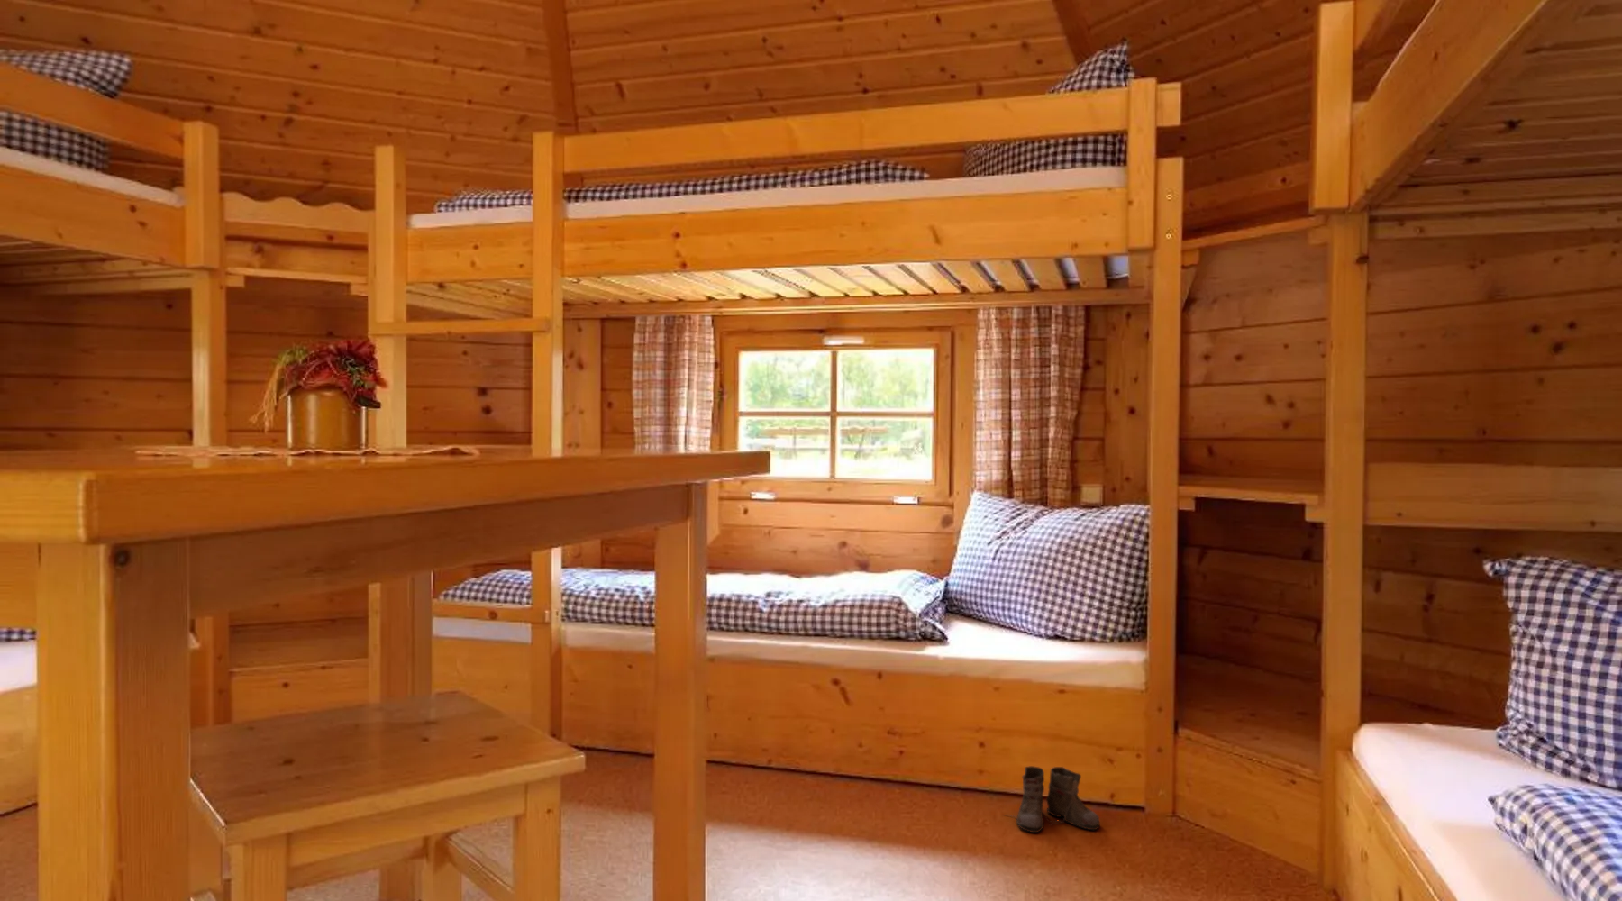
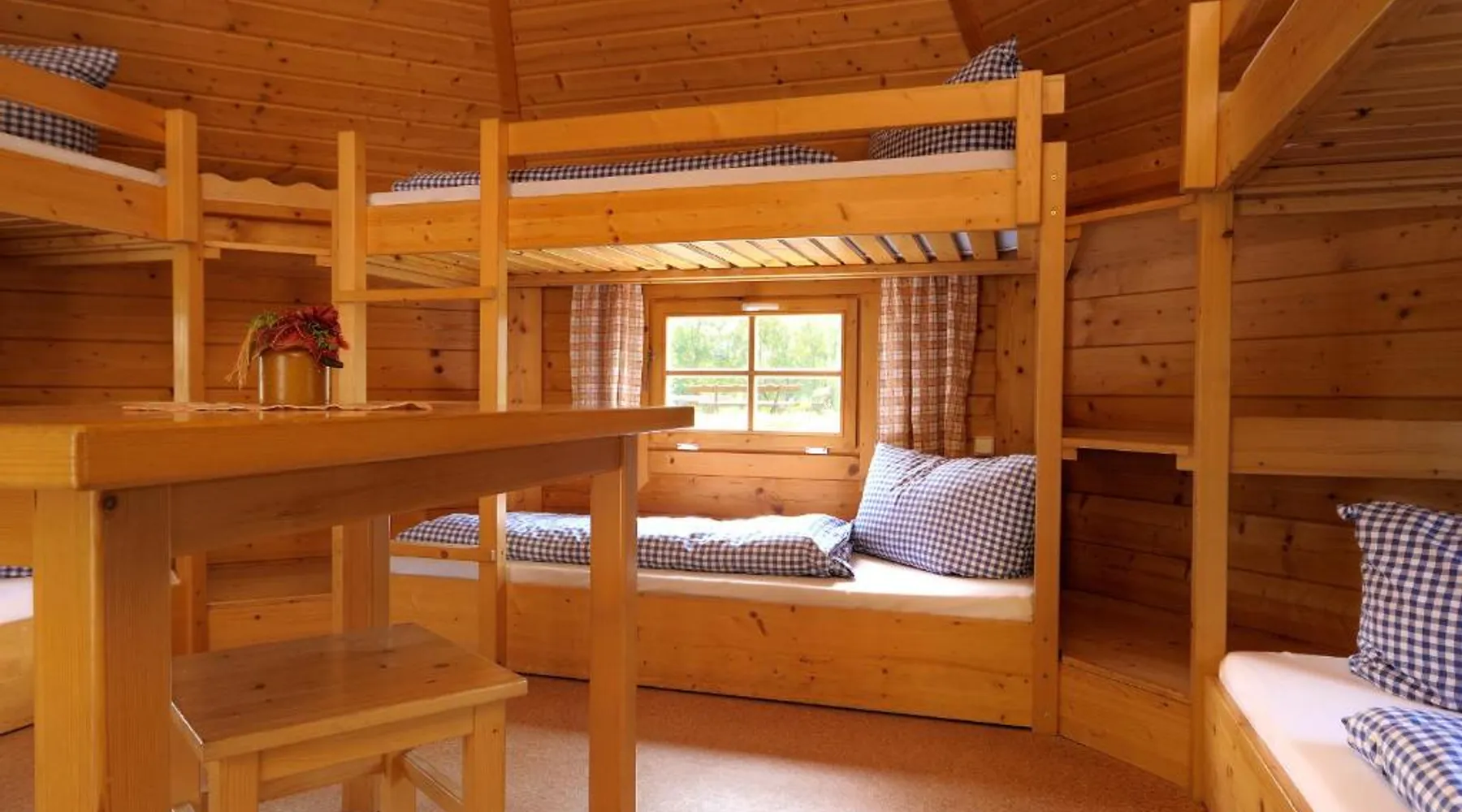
- boots (1050, 798)
